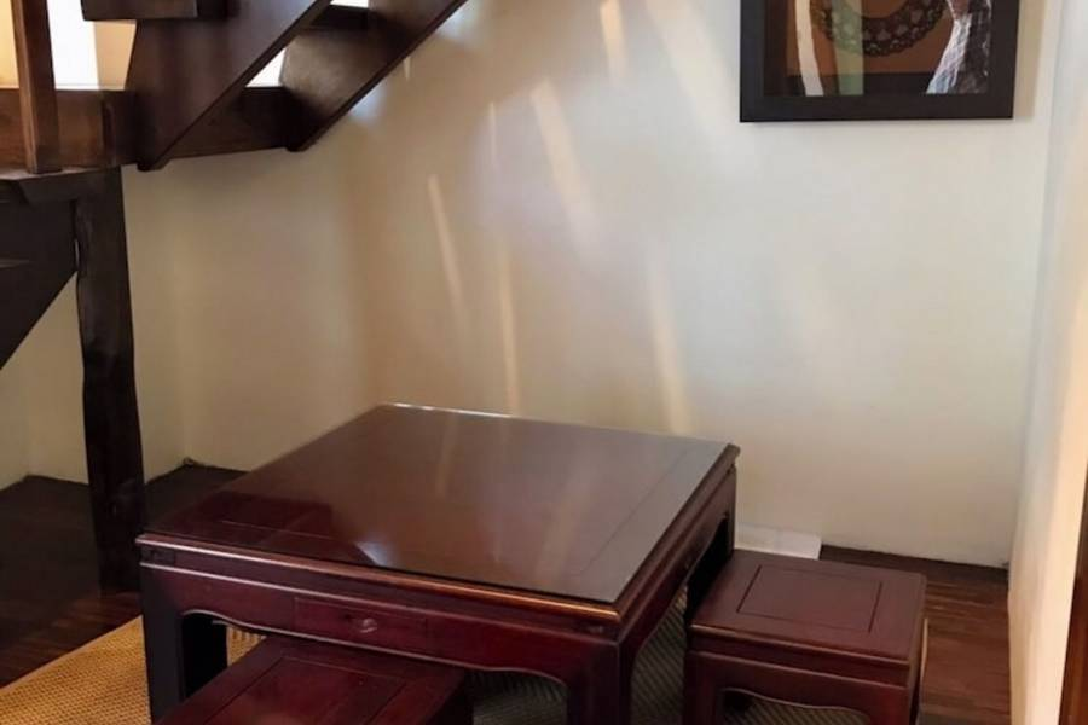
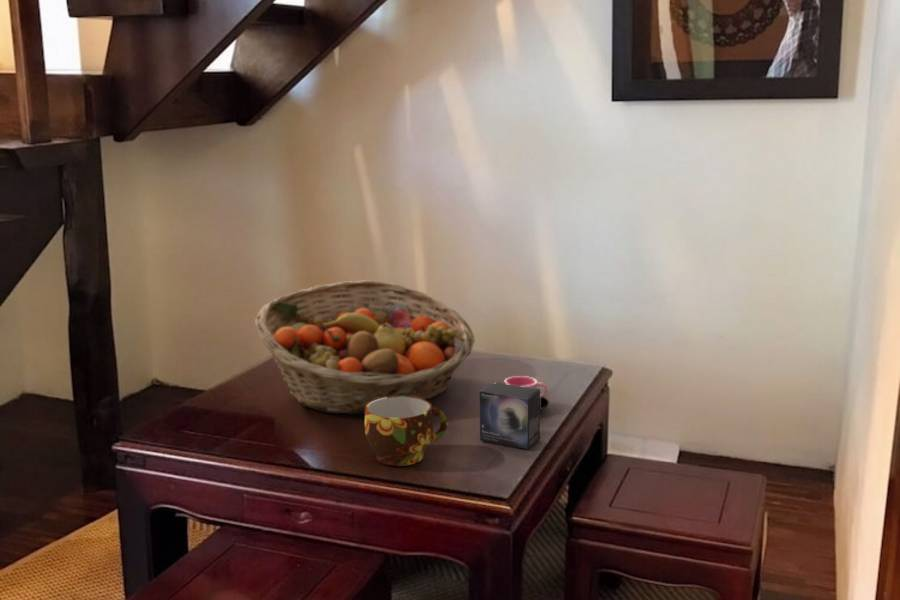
+ cup (402, 431)
+ cup (523, 386)
+ small box (509, 414)
+ fruit basket (367, 344)
